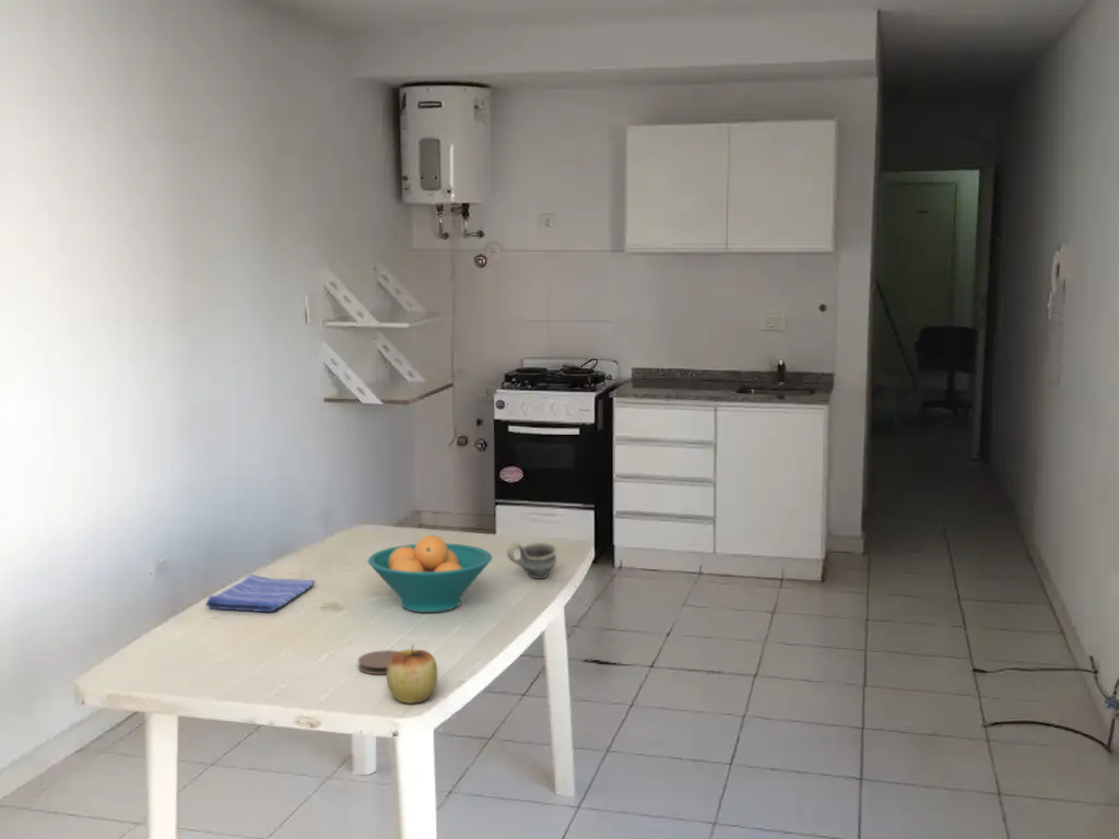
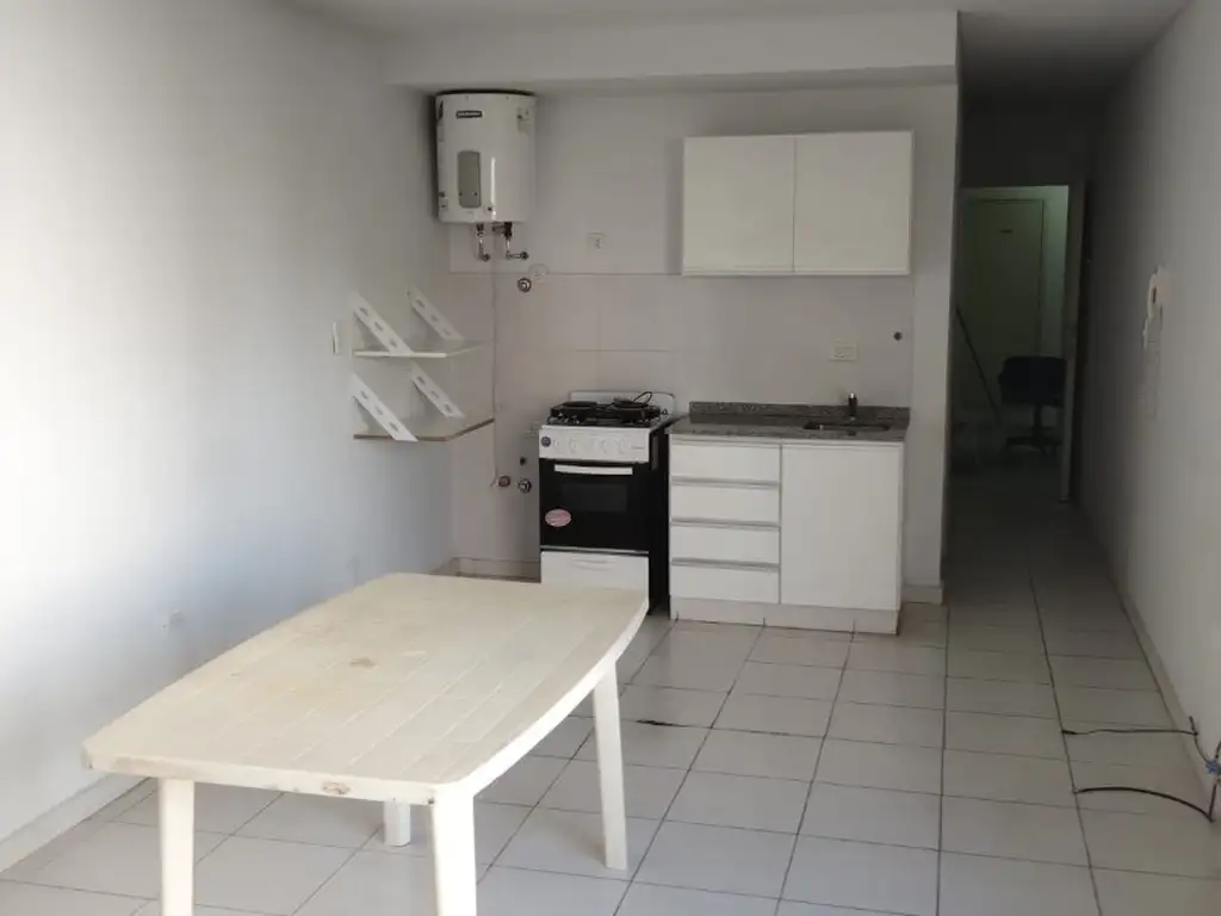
- coaster (384, 662)
- cup (533, 559)
- fruit bowl (429, 570)
- dish towel (261, 591)
- apple (412, 672)
